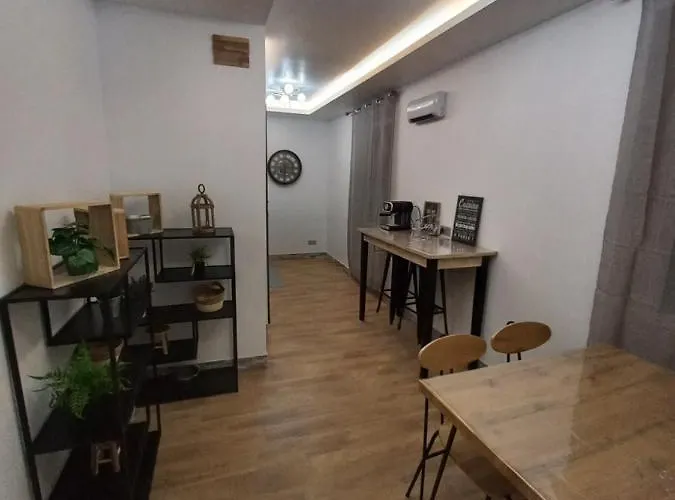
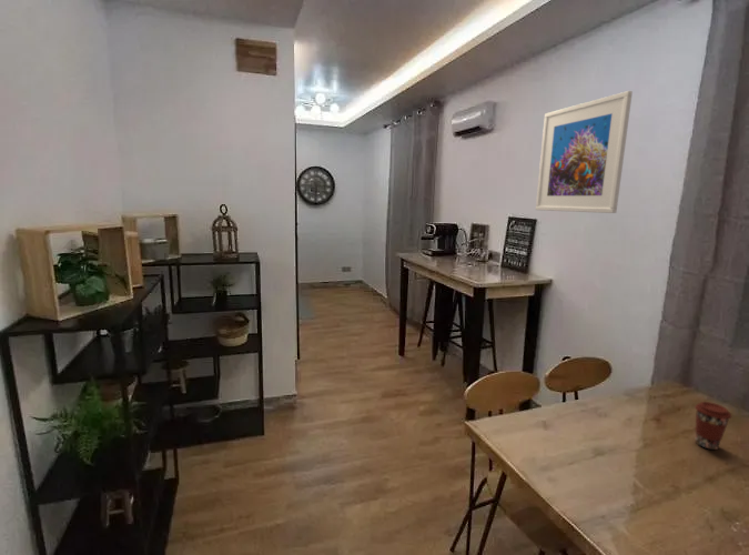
+ coffee cup (709, 425)
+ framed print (577, 159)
